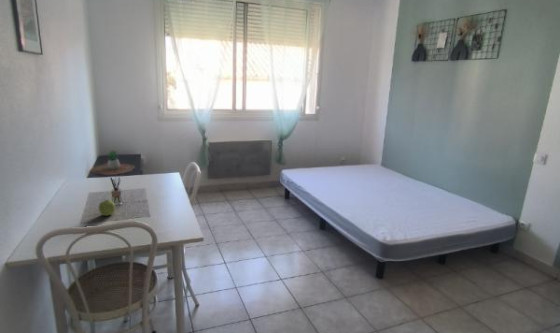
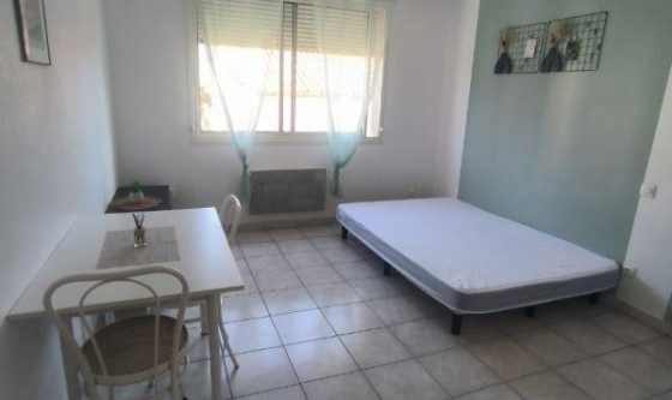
- fruit (106, 207)
